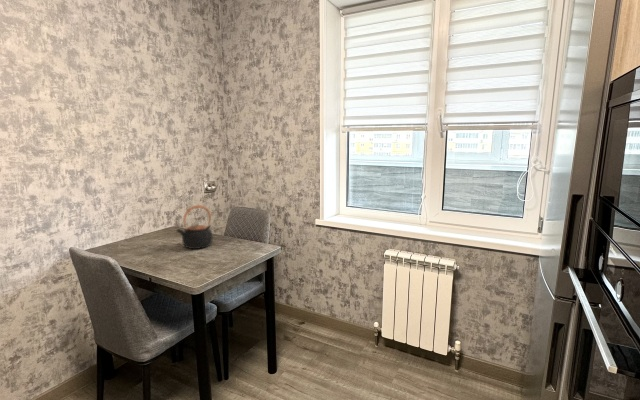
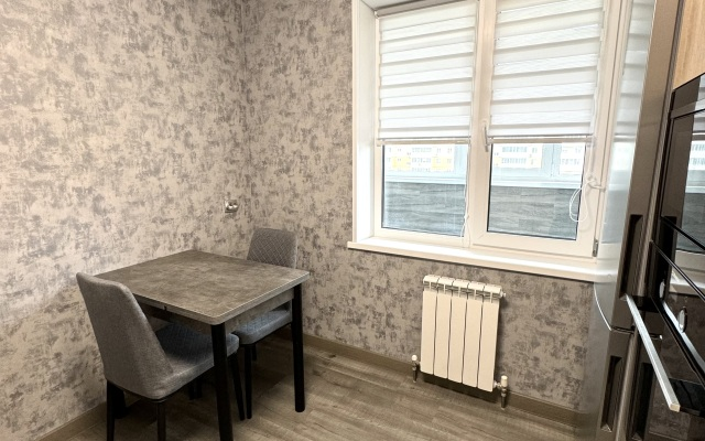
- teapot (194, 226)
